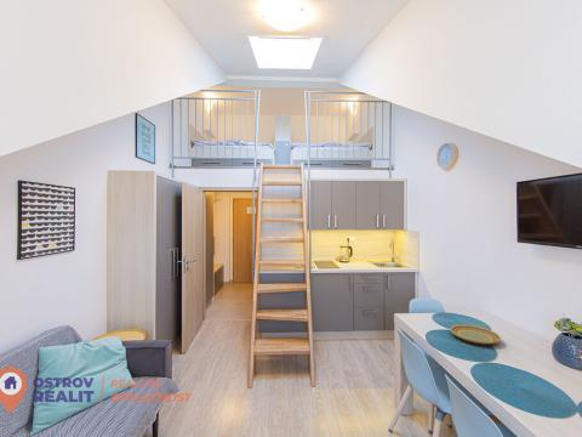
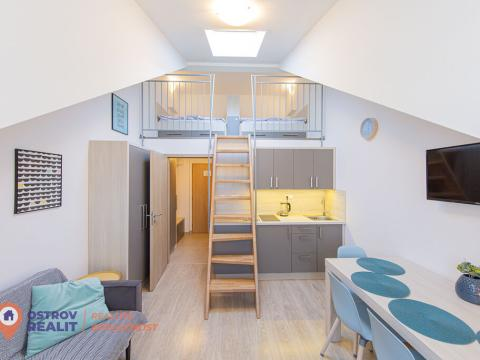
- plate (474, 335)
